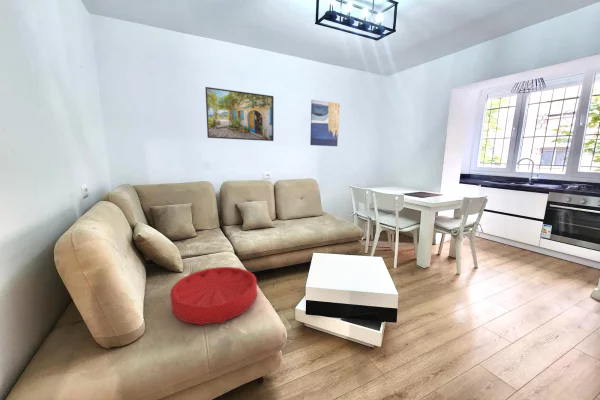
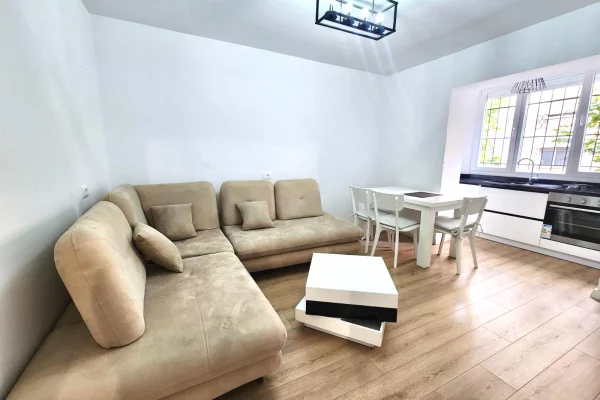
- wall art (325, 123)
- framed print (241, 116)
- cushion (216, 293)
